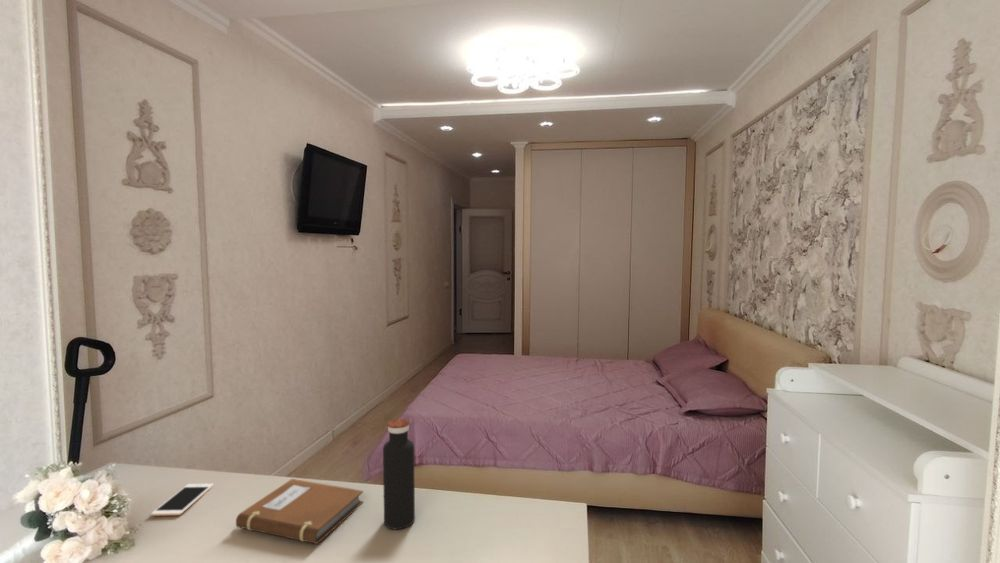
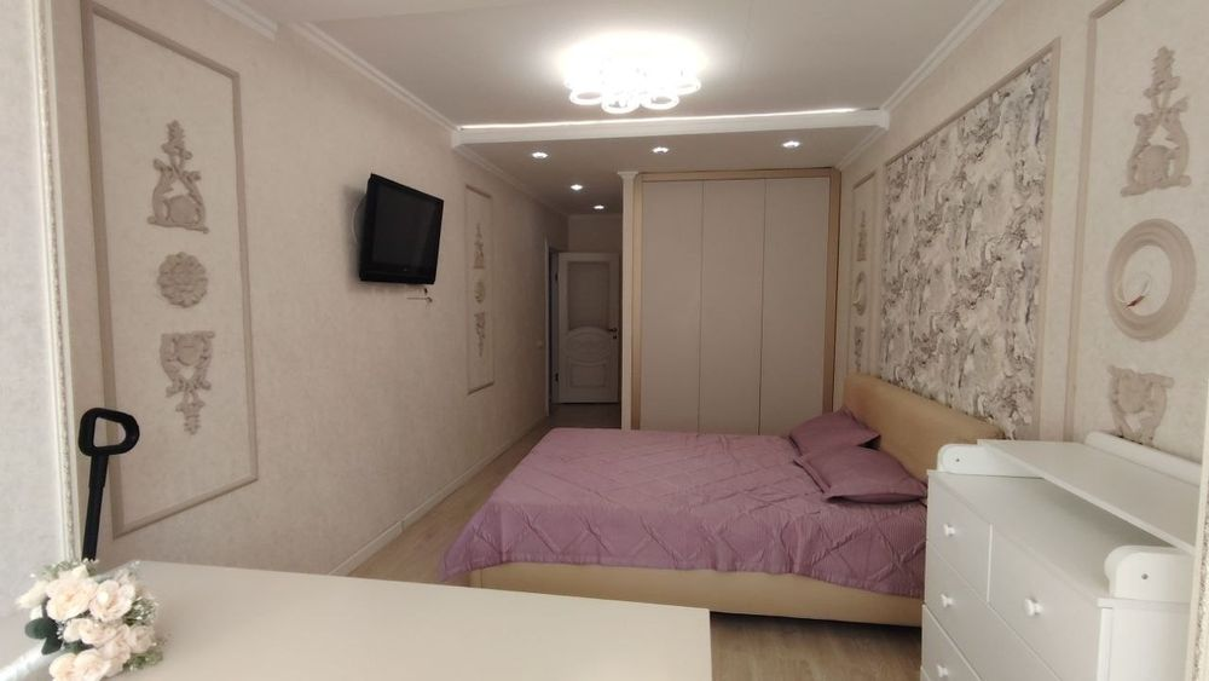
- water bottle (398, 472)
- notebook (300, 508)
- cell phone (184, 498)
